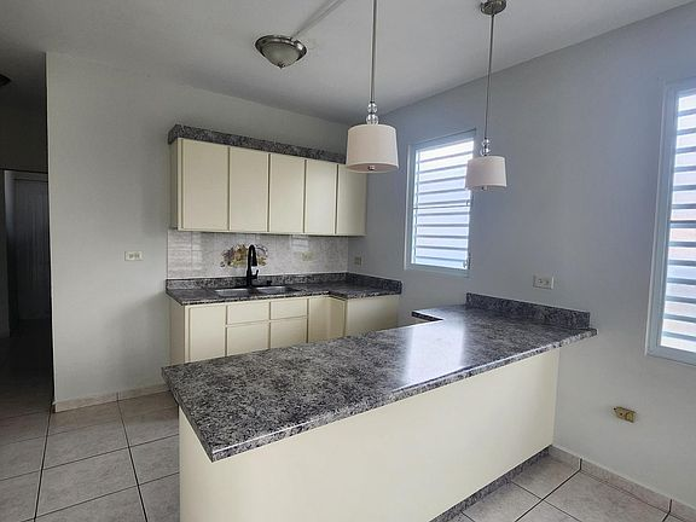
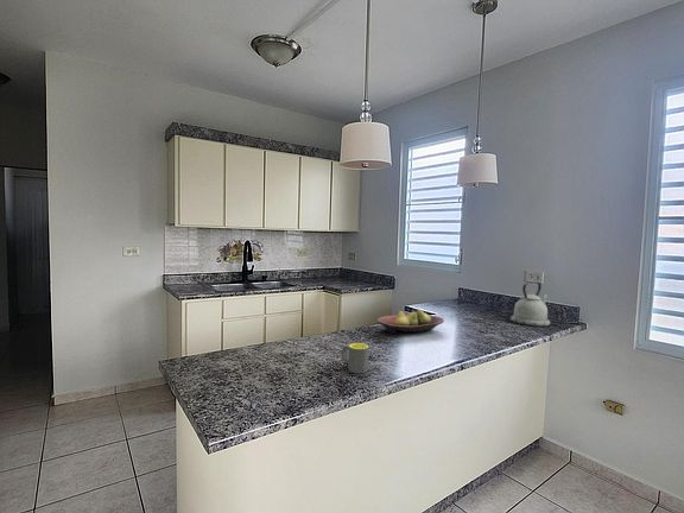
+ mug (353, 356)
+ kettle (531, 302)
+ fruit bowl (410, 321)
